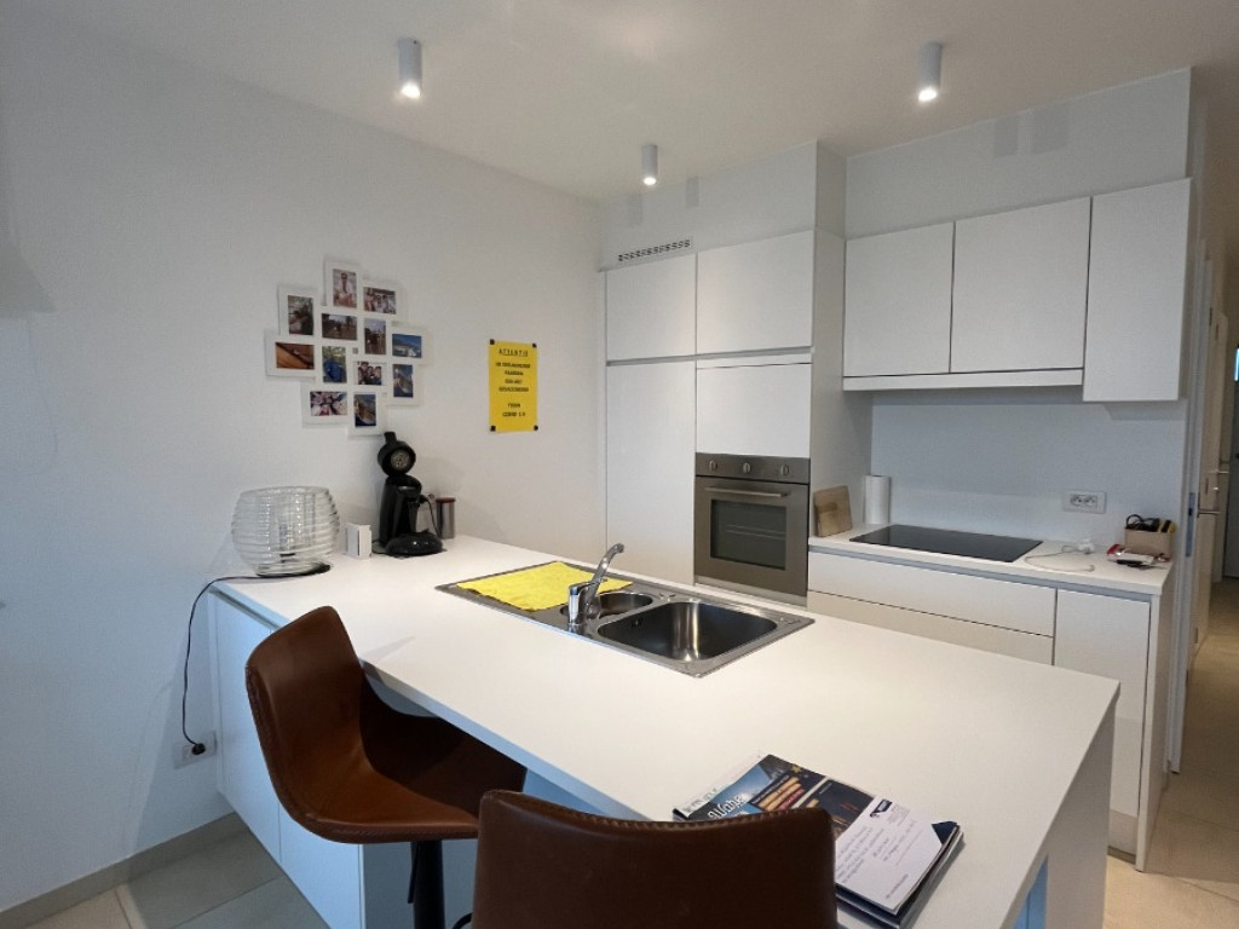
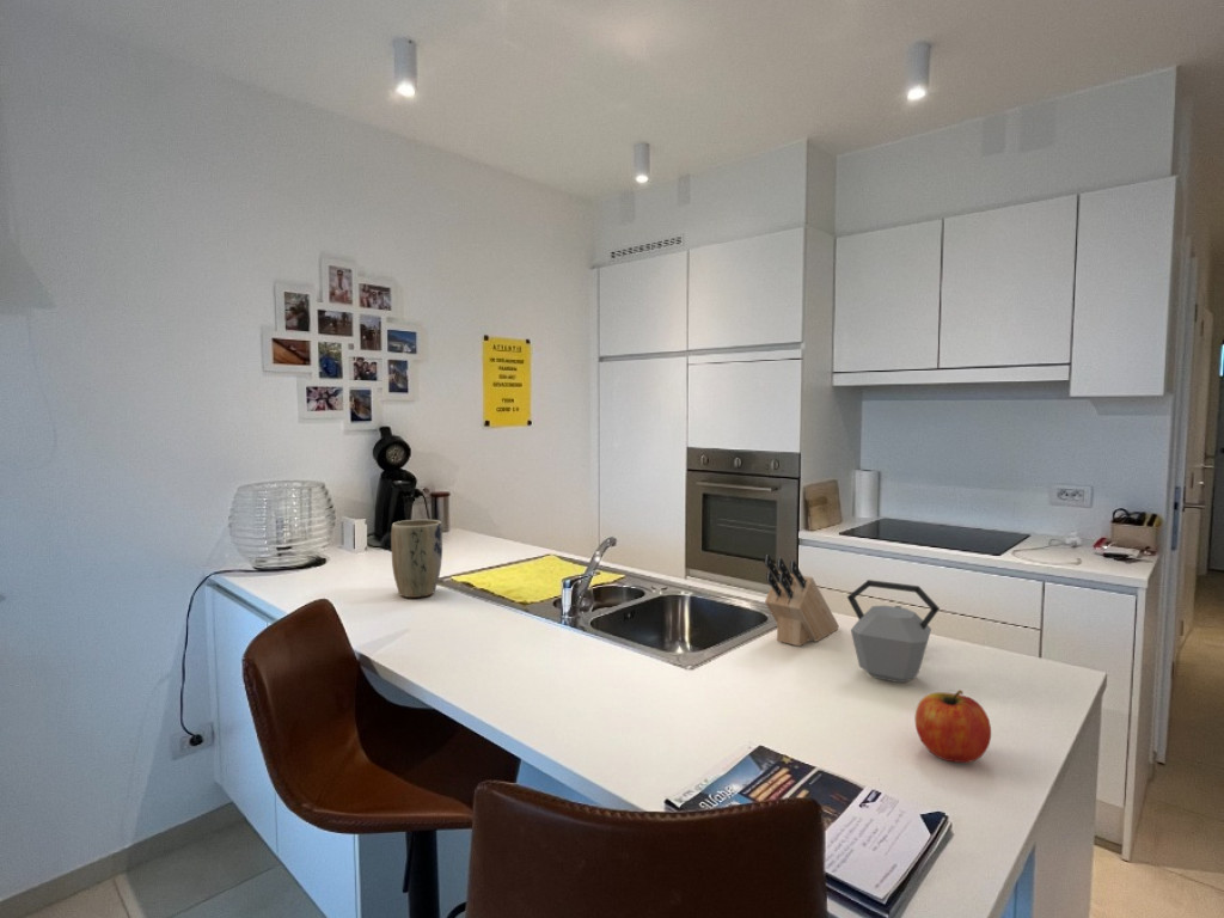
+ fruit (951, 722)
+ kettle (896, 619)
+ knife block (800, 594)
+ plant pot (417, 557)
